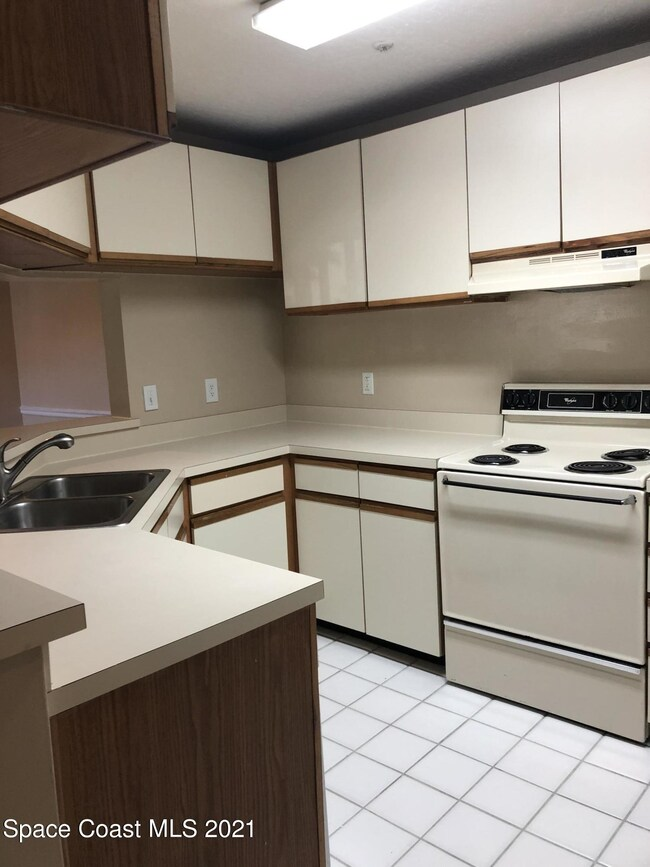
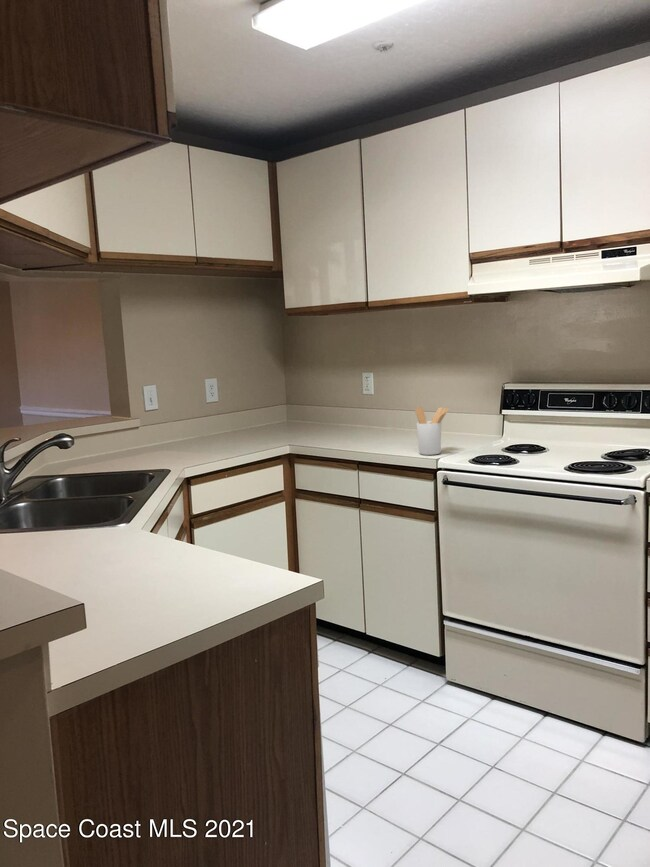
+ utensil holder (433, 429)
